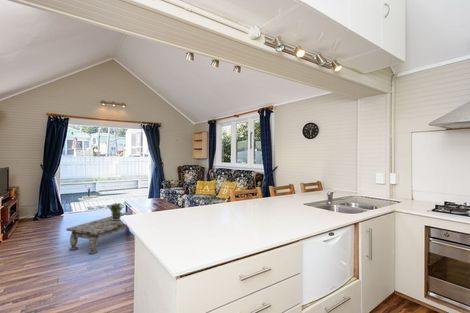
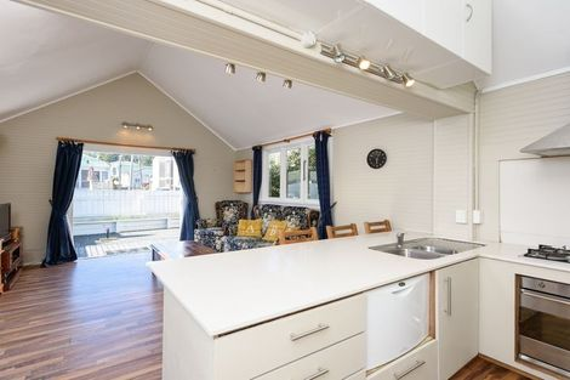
- coffee table (113, 229)
- potted plant (115, 210)
